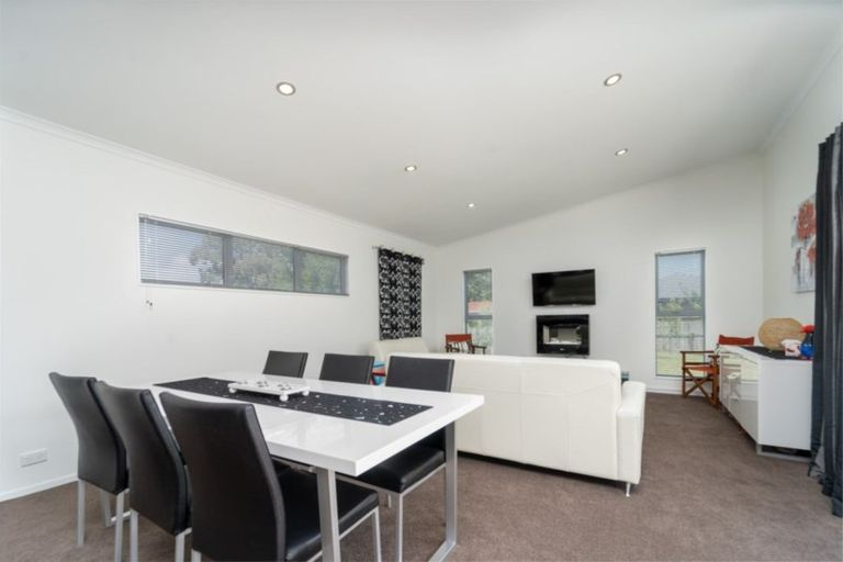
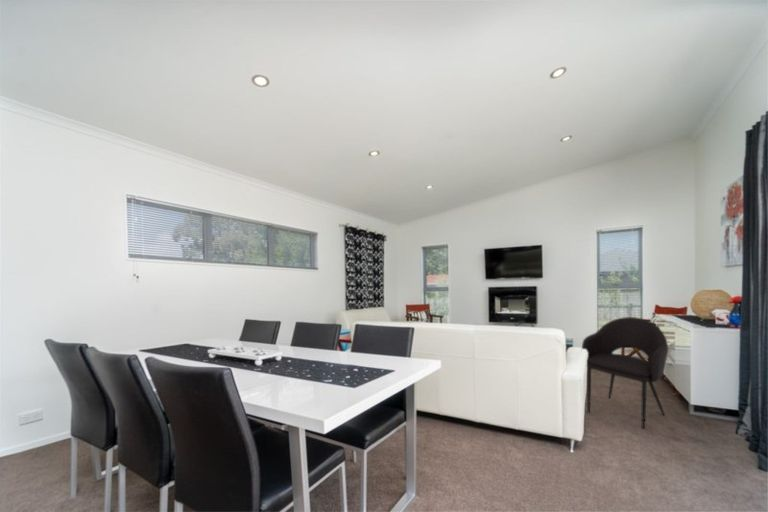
+ armchair (625, 367)
